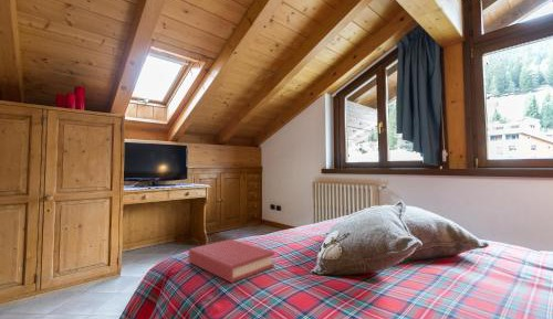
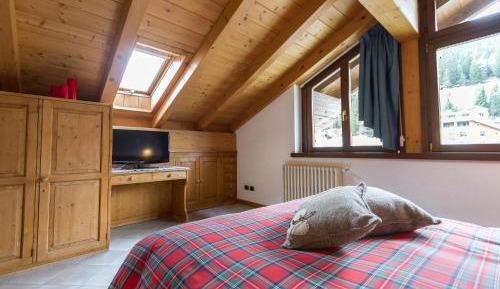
- hardback book (230, 257)
